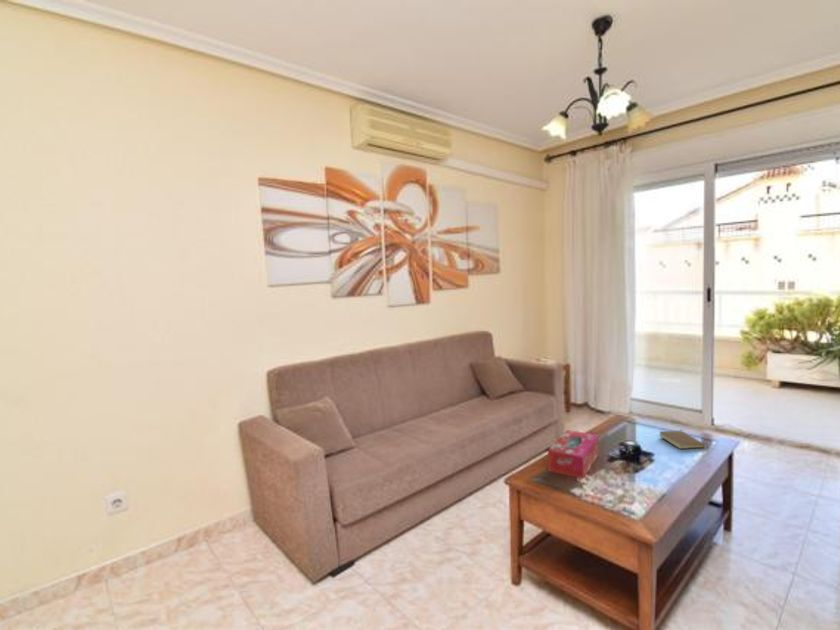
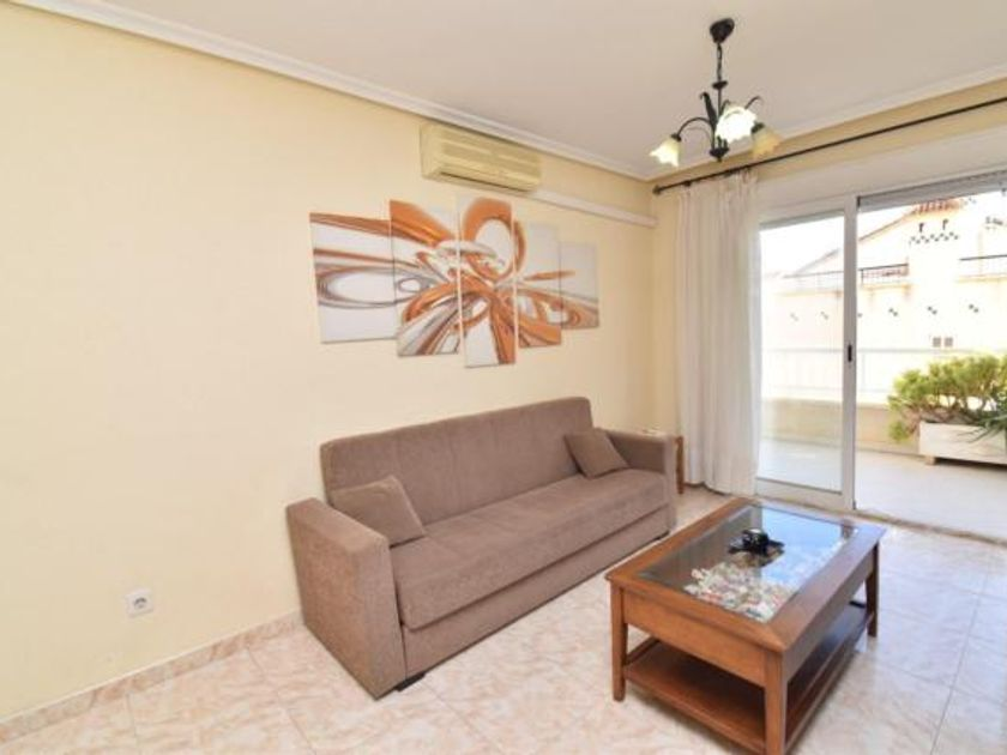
- tissue box (574, 452)
- book (684, 438)
